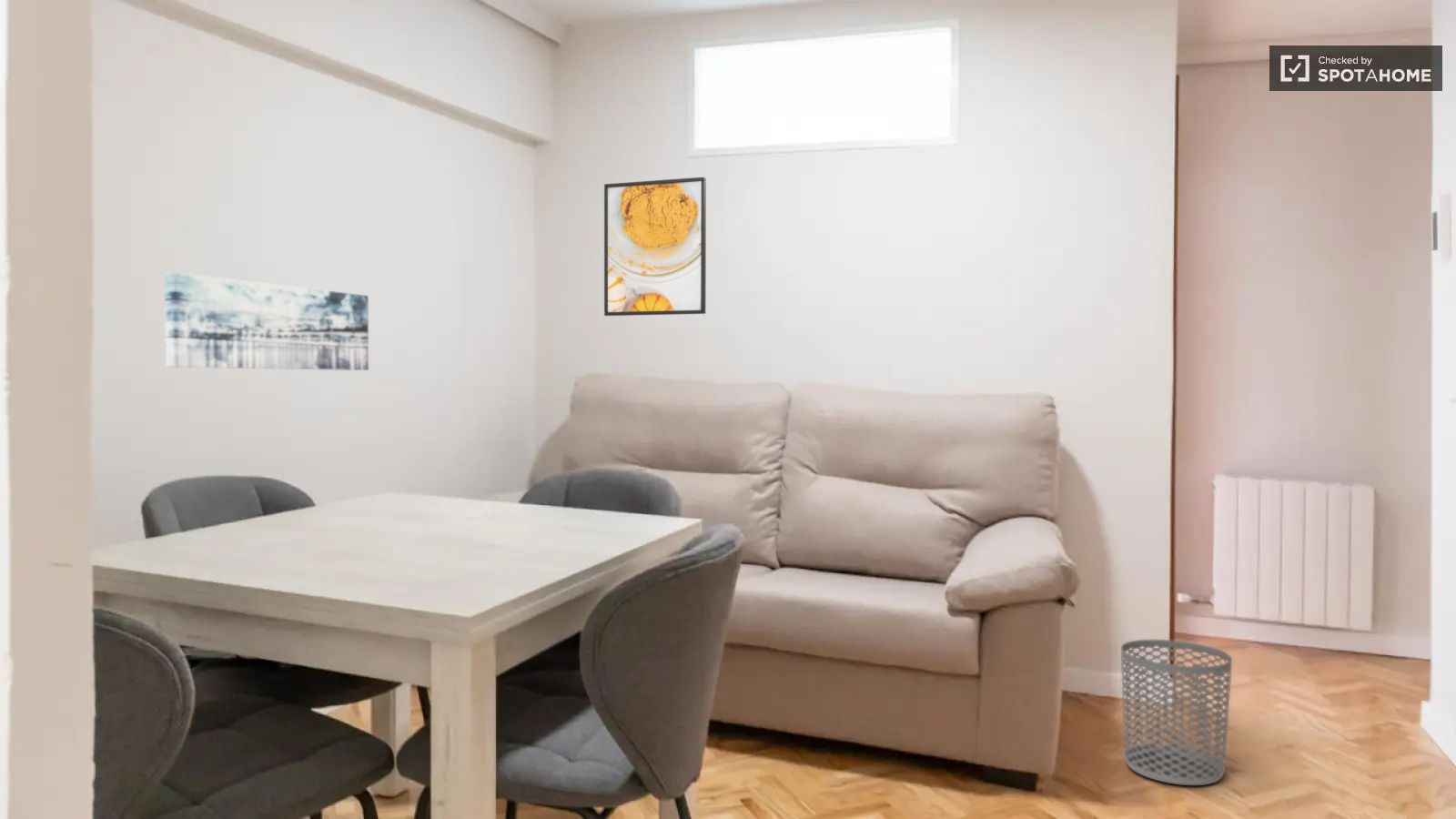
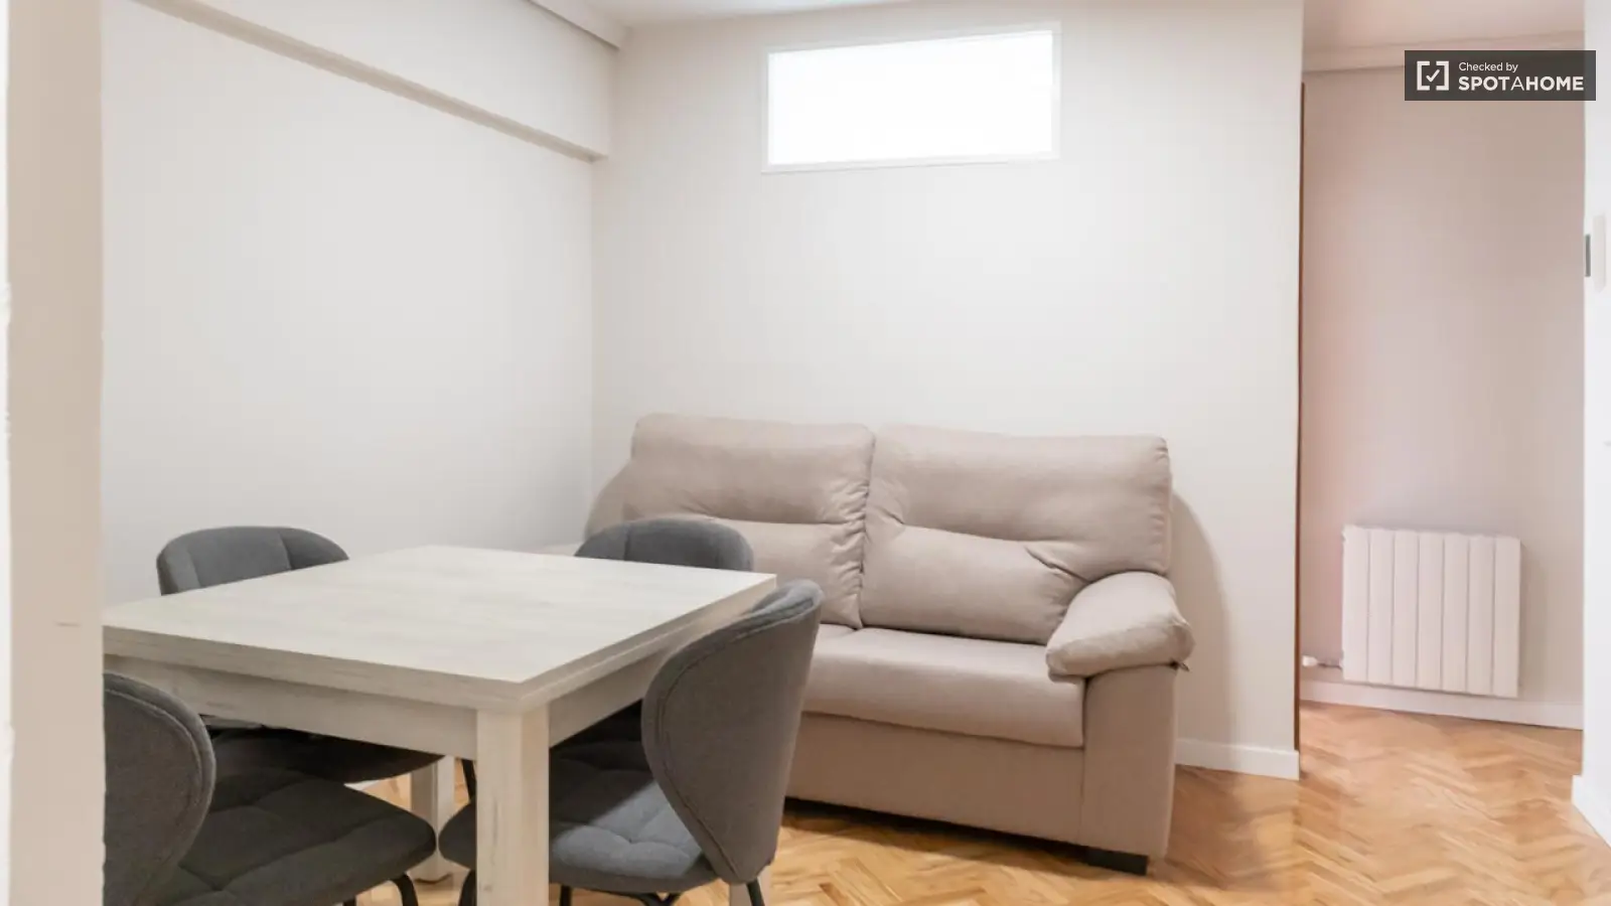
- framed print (653, 248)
- wall art (278, 327)
- waste bin (1174, 711)
